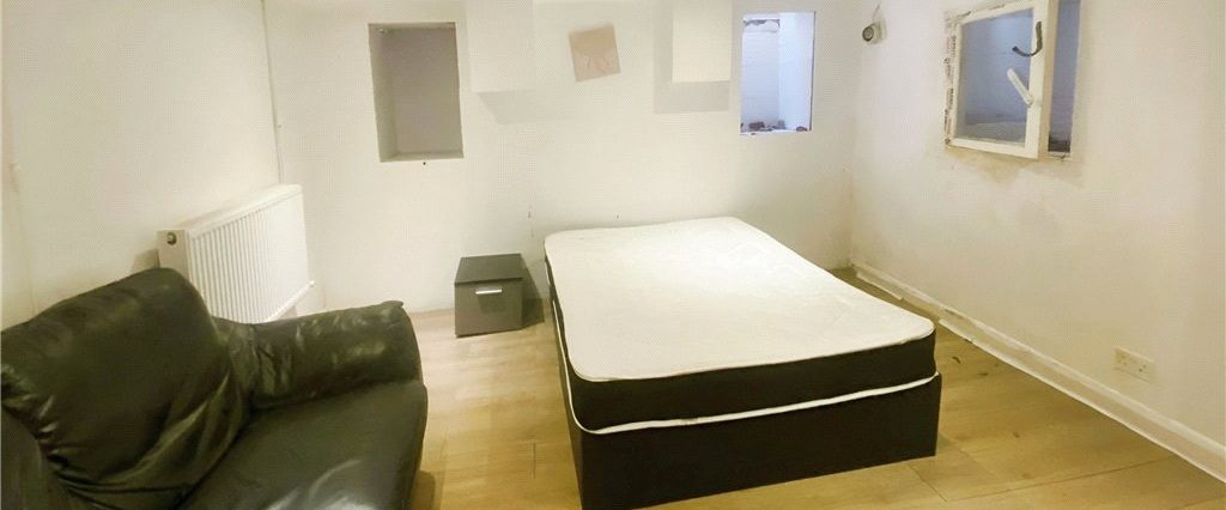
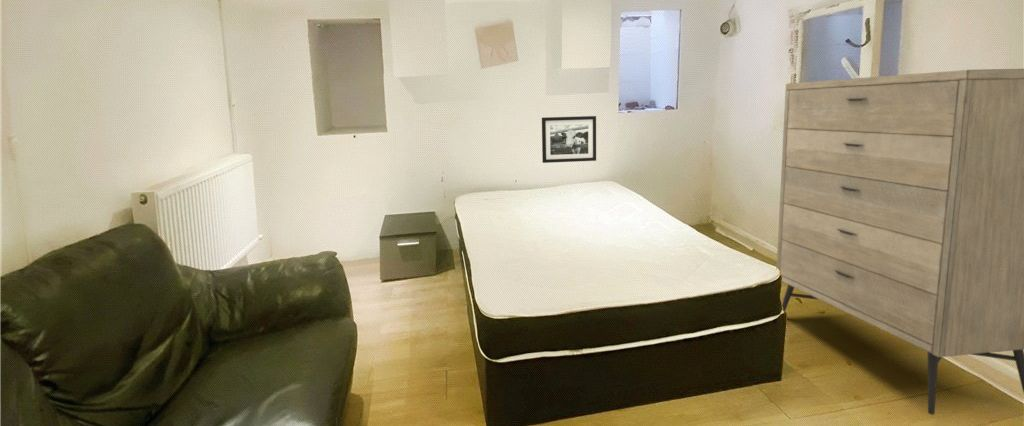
+ dresser (894, 222)
+ picture frame (569, 139)
